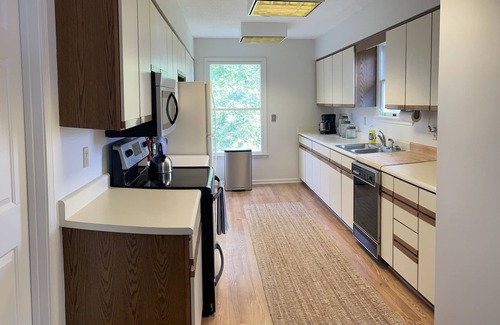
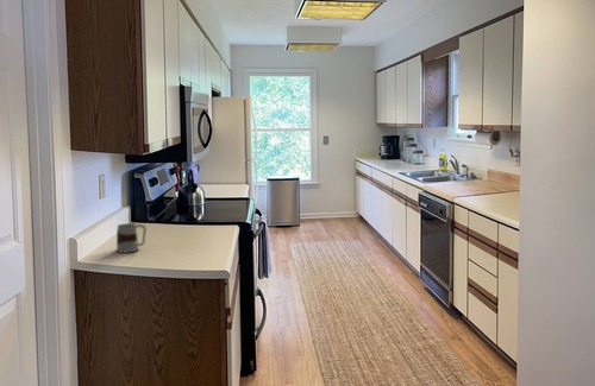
+ mug (131, 236)
